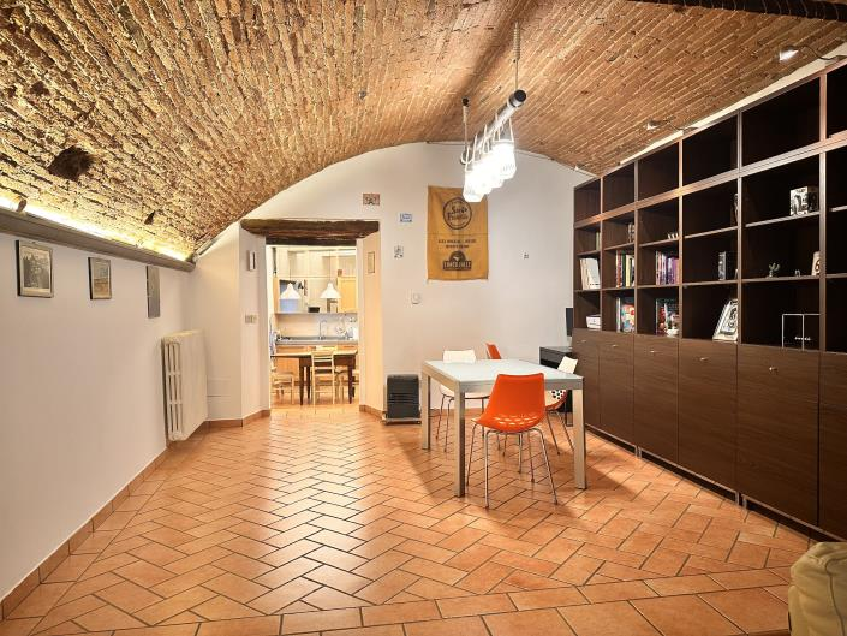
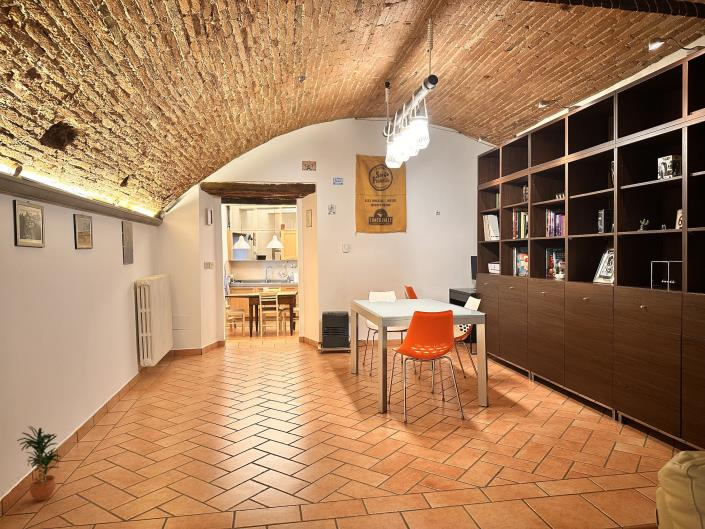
+ potted plant (39, 460)
